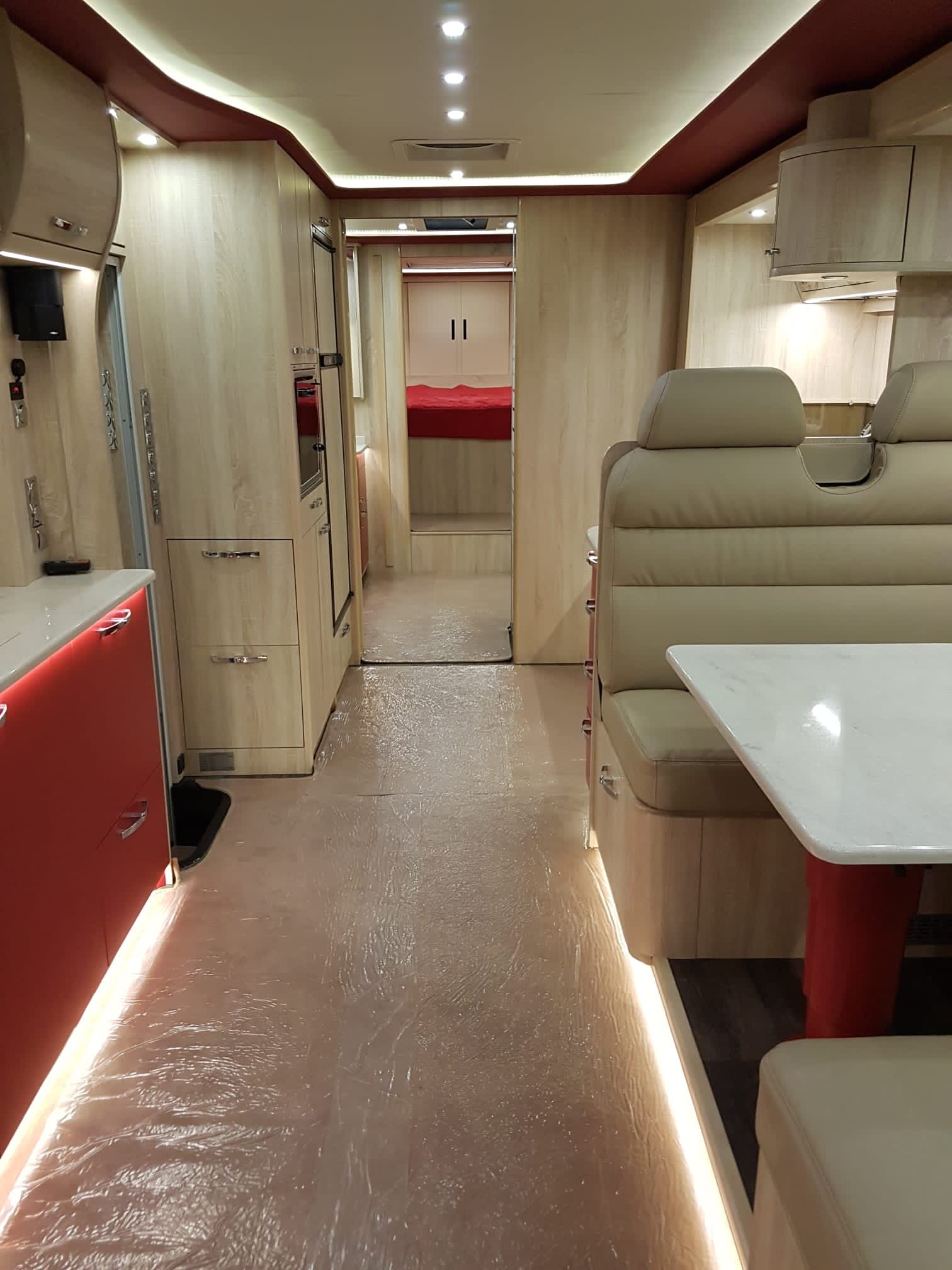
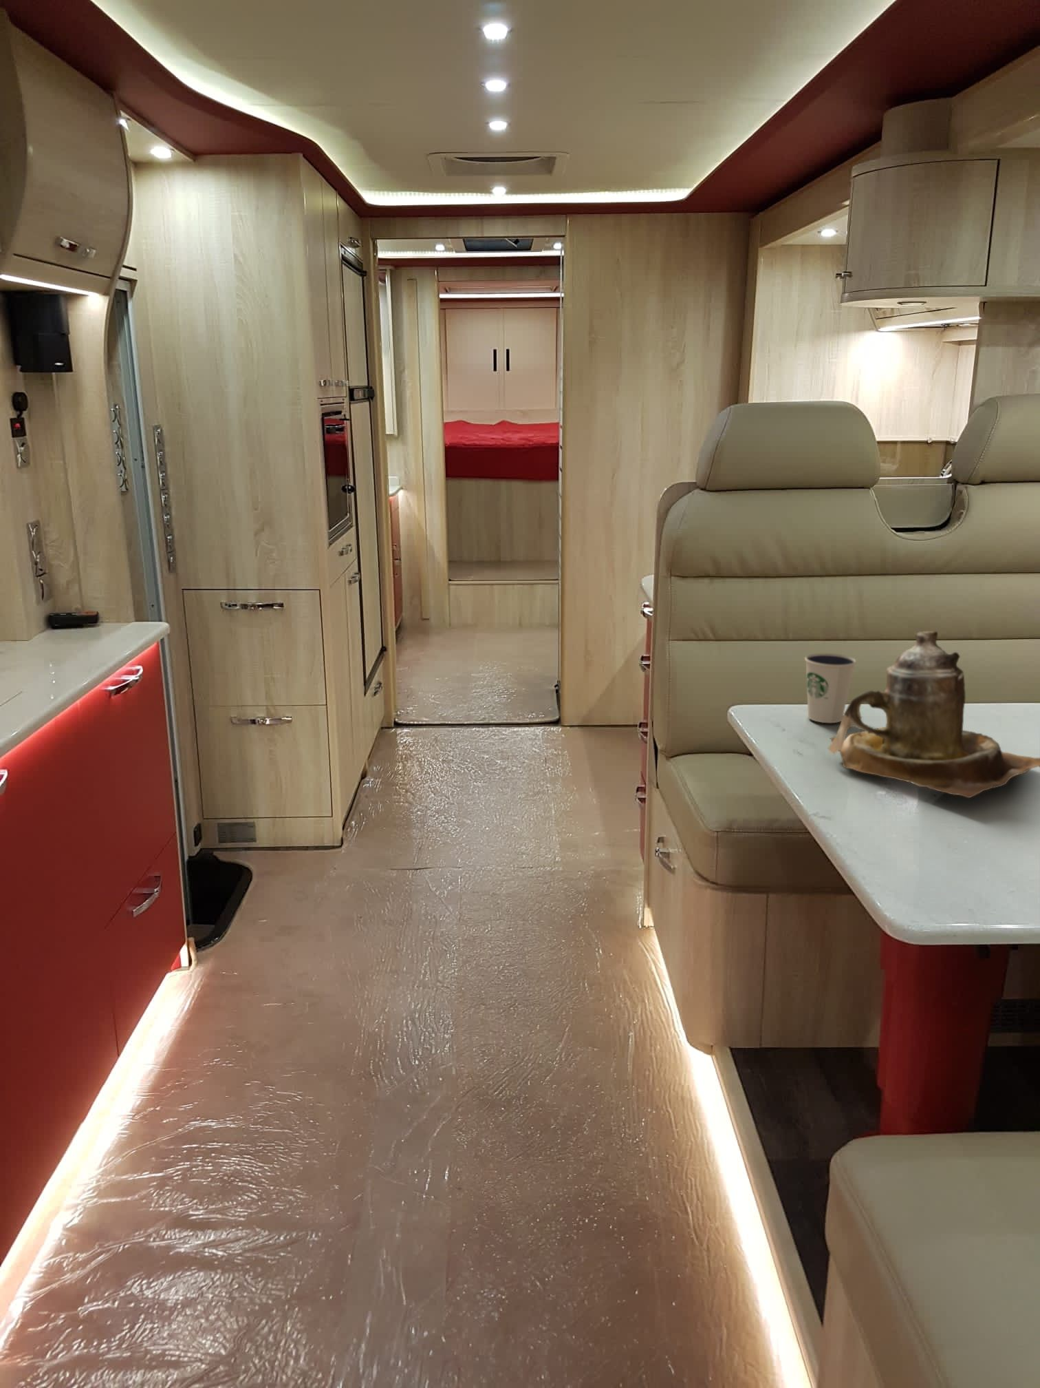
+ teapot (944, 702)
+ dixie cup (827, 690)
